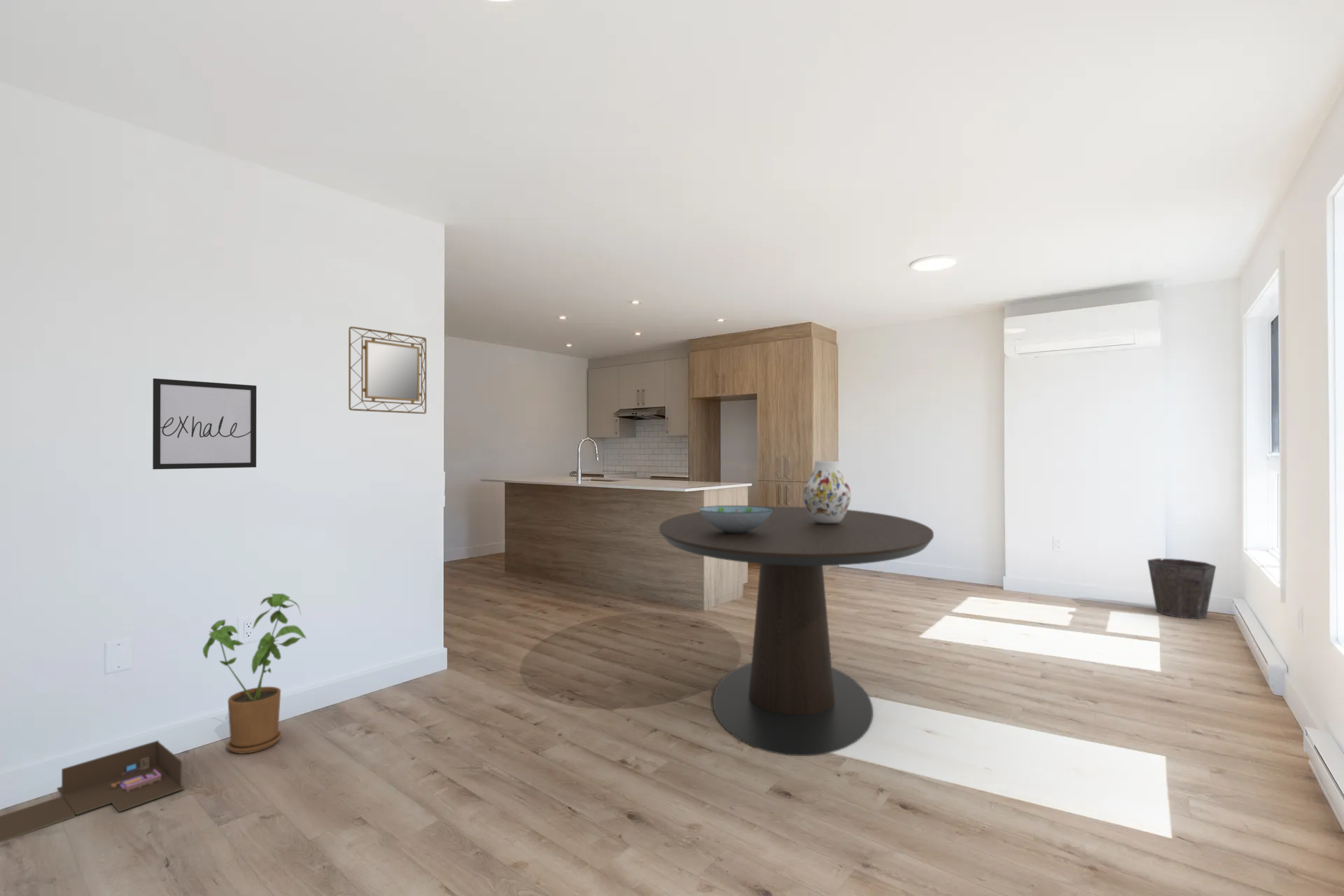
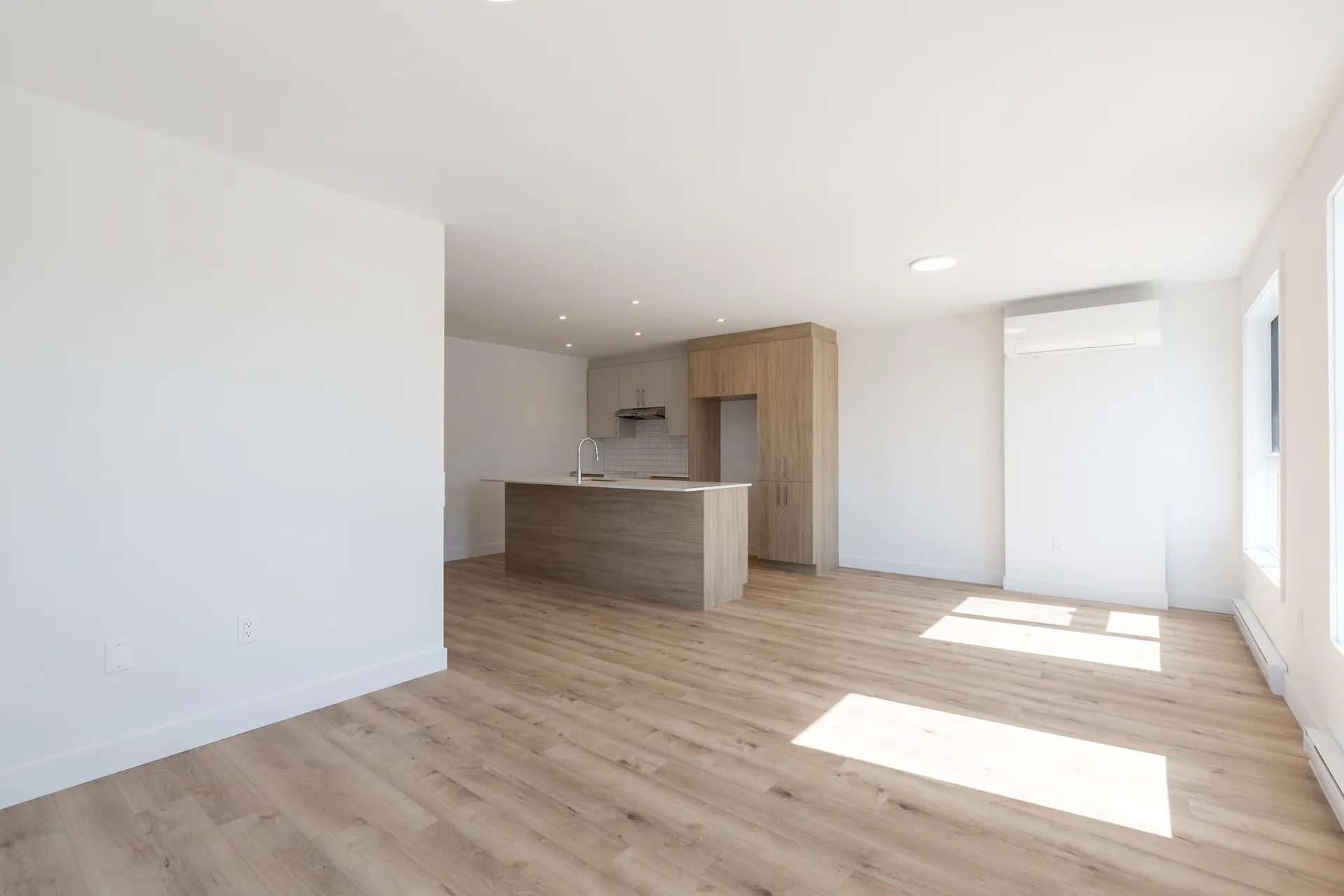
- waste bin (1180, 588)
- home mirror (391, 372)
- wall art (207, 425)
- vase (827, 491)
- cardboard box (86, 787)
- decorative bowl (736, 519)
- dining table (791, 611)
- house plant (262, 670)
